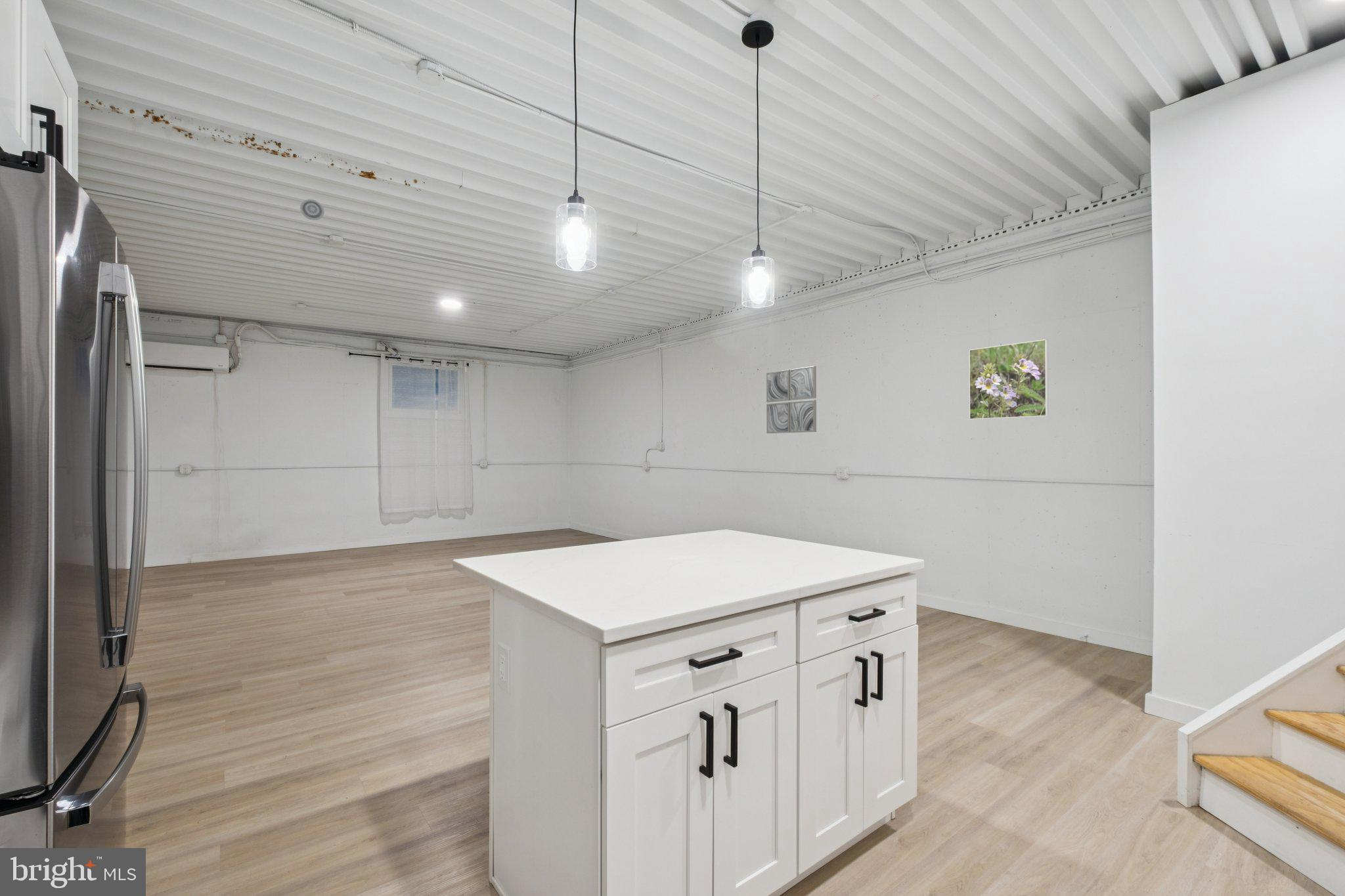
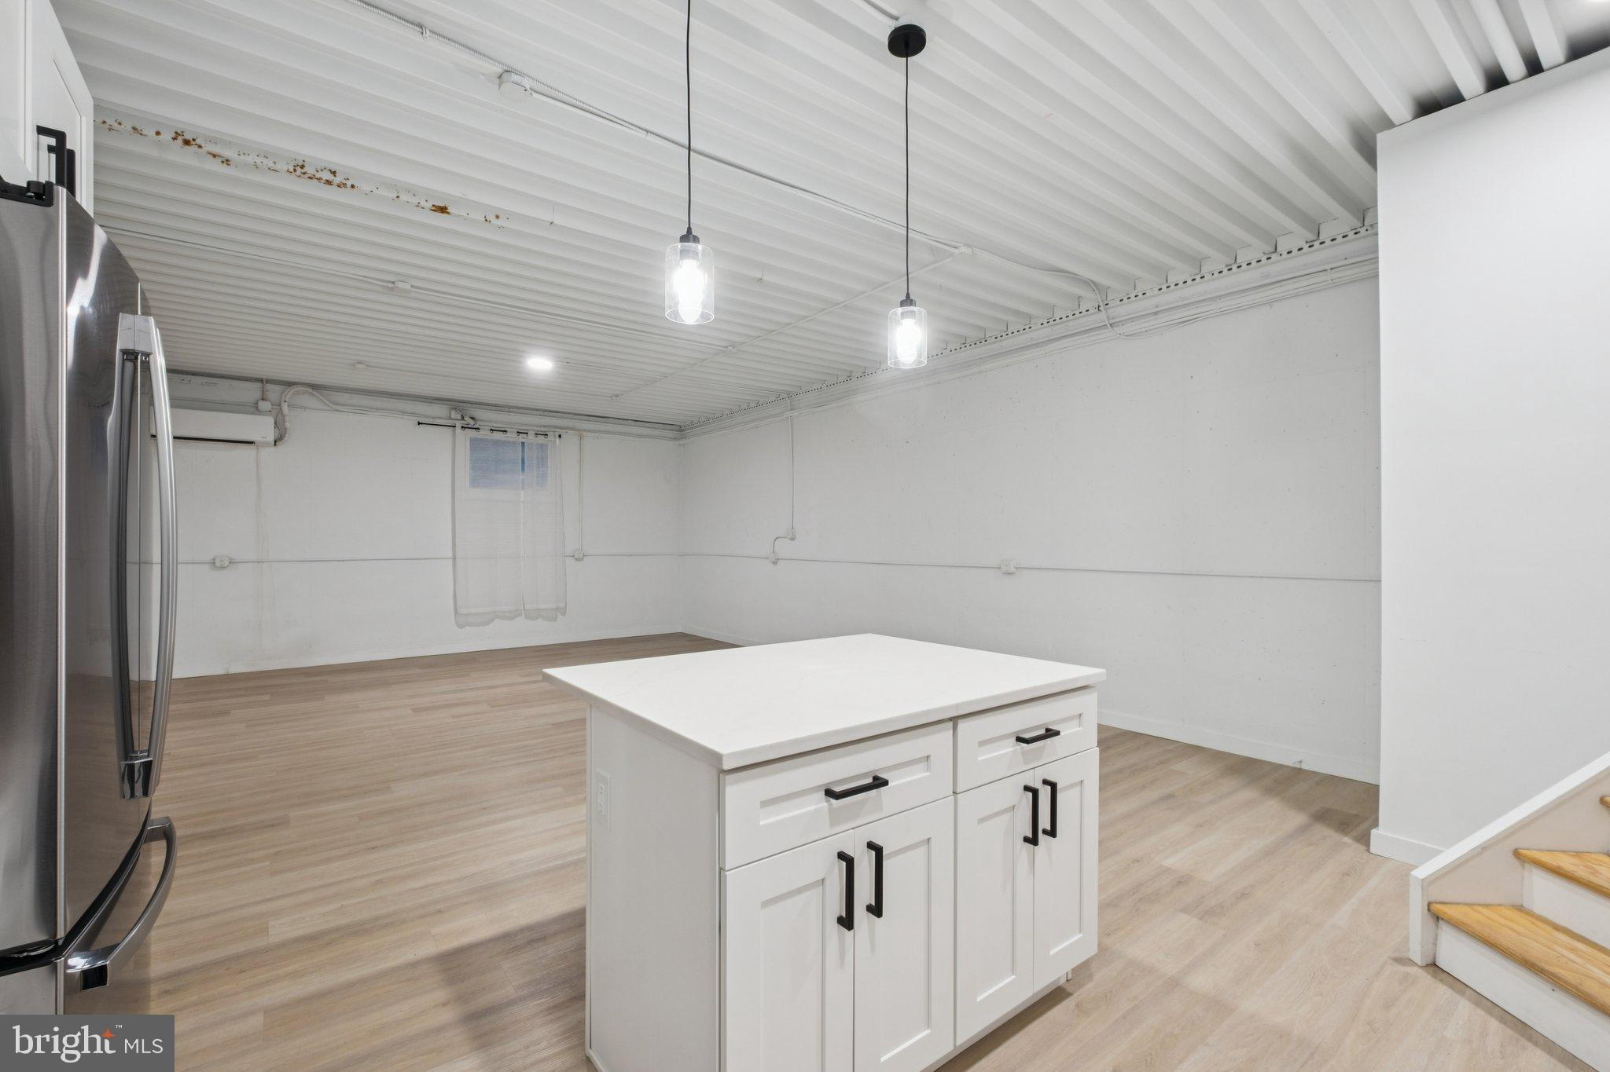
- smoke detector (312, 209)
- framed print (1007, 381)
- wall art (790, 402)
